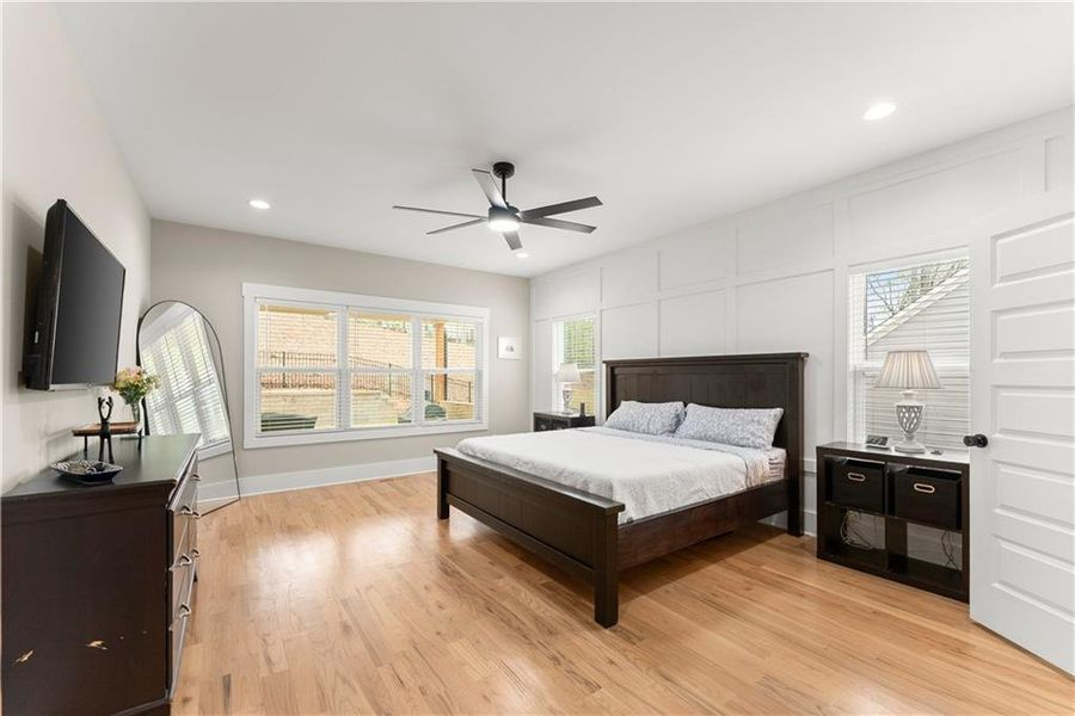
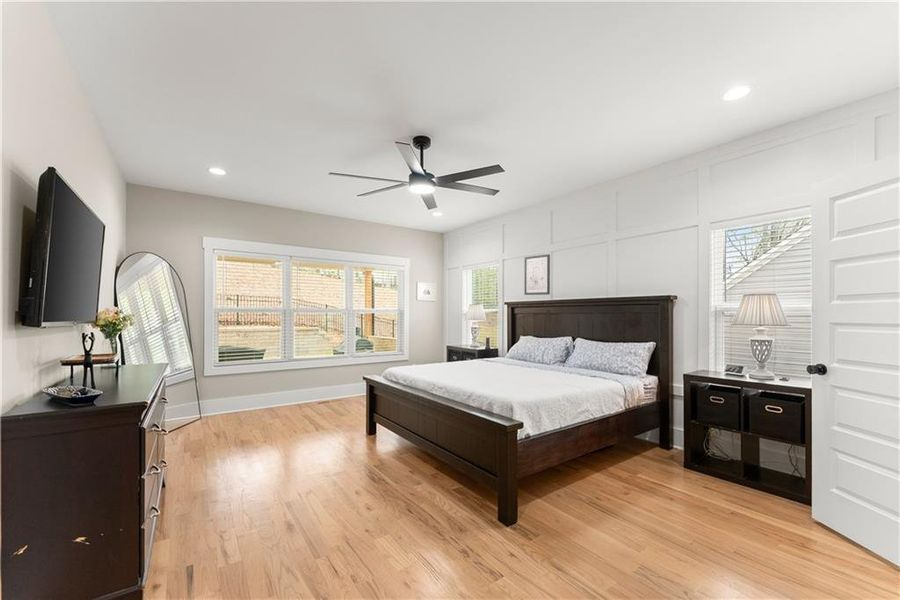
+ wall art (536, 275)
